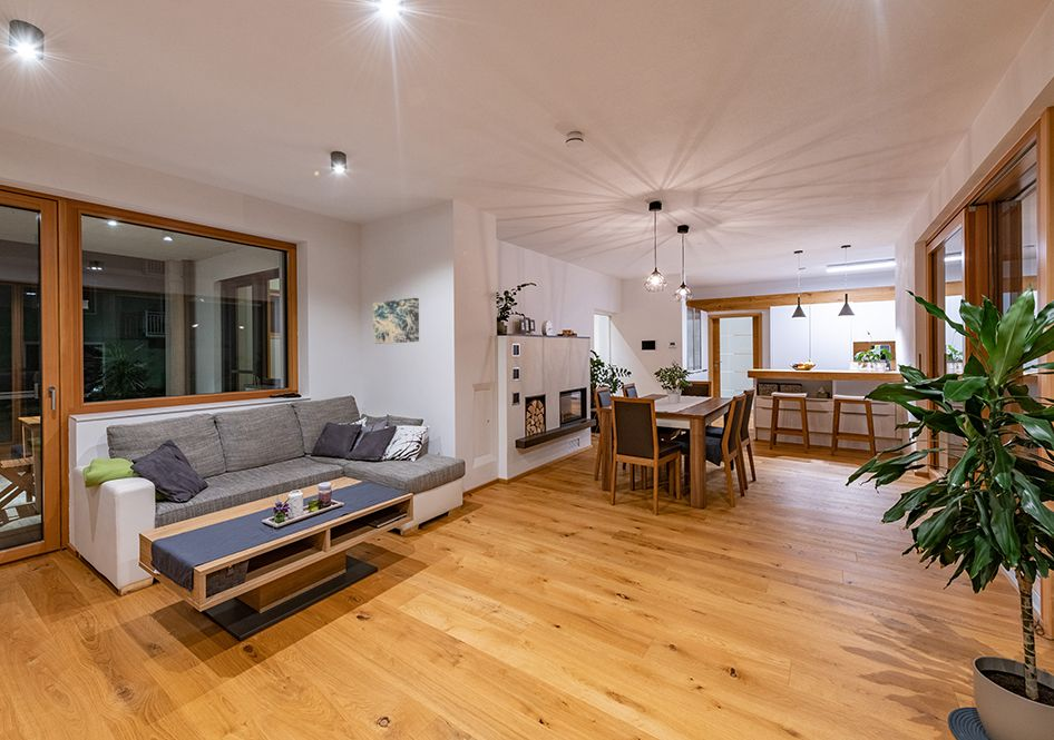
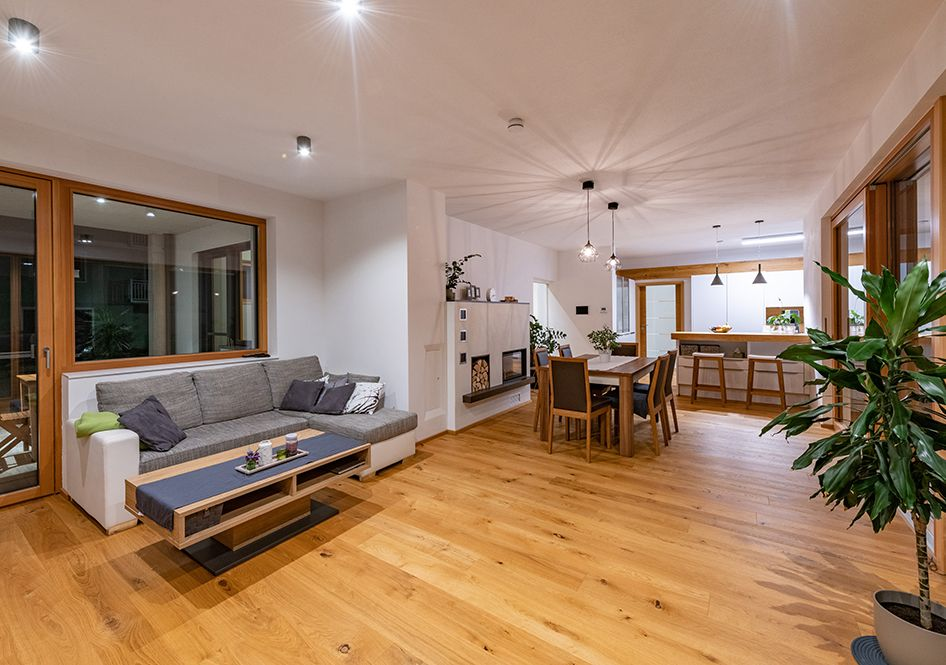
- wall art (394, 322)
